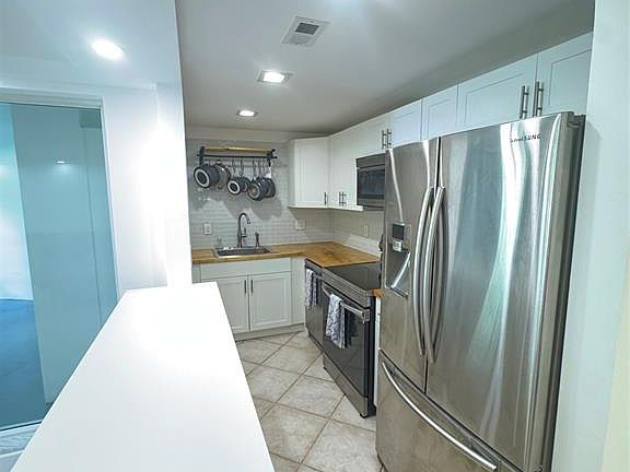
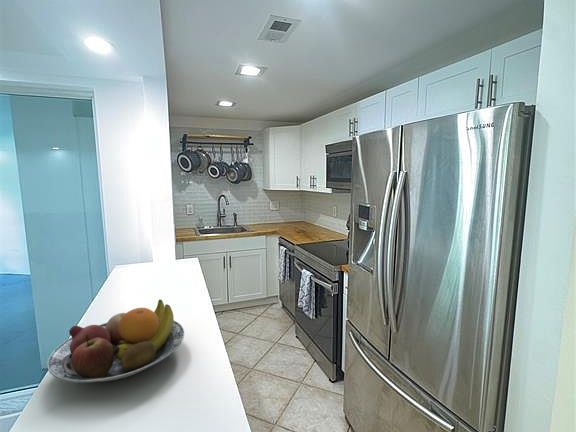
+ fruit bowl (121, 337)
